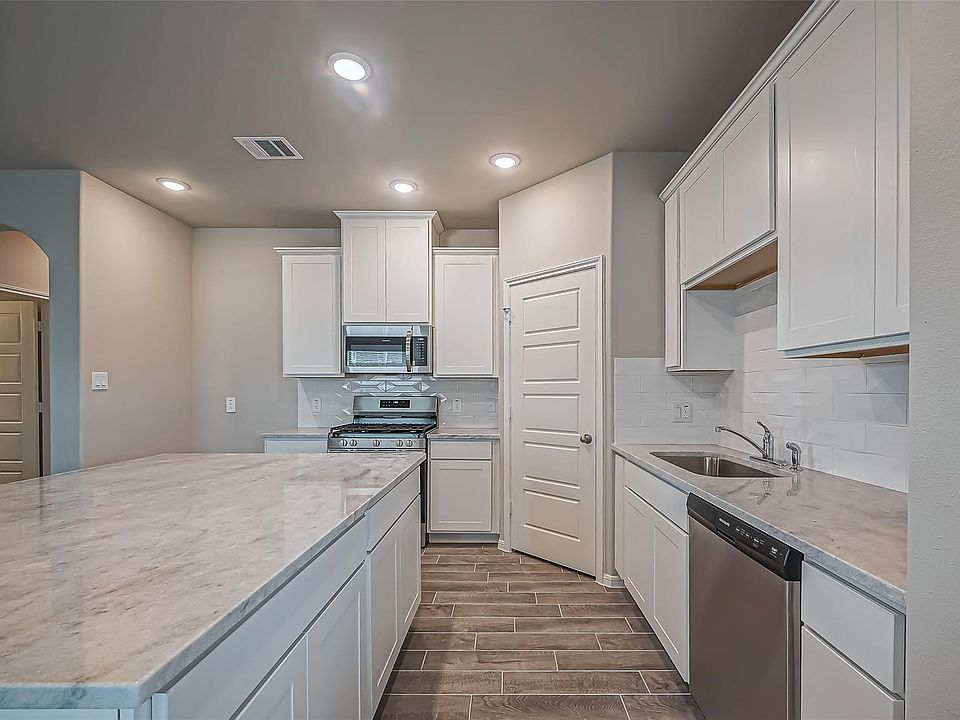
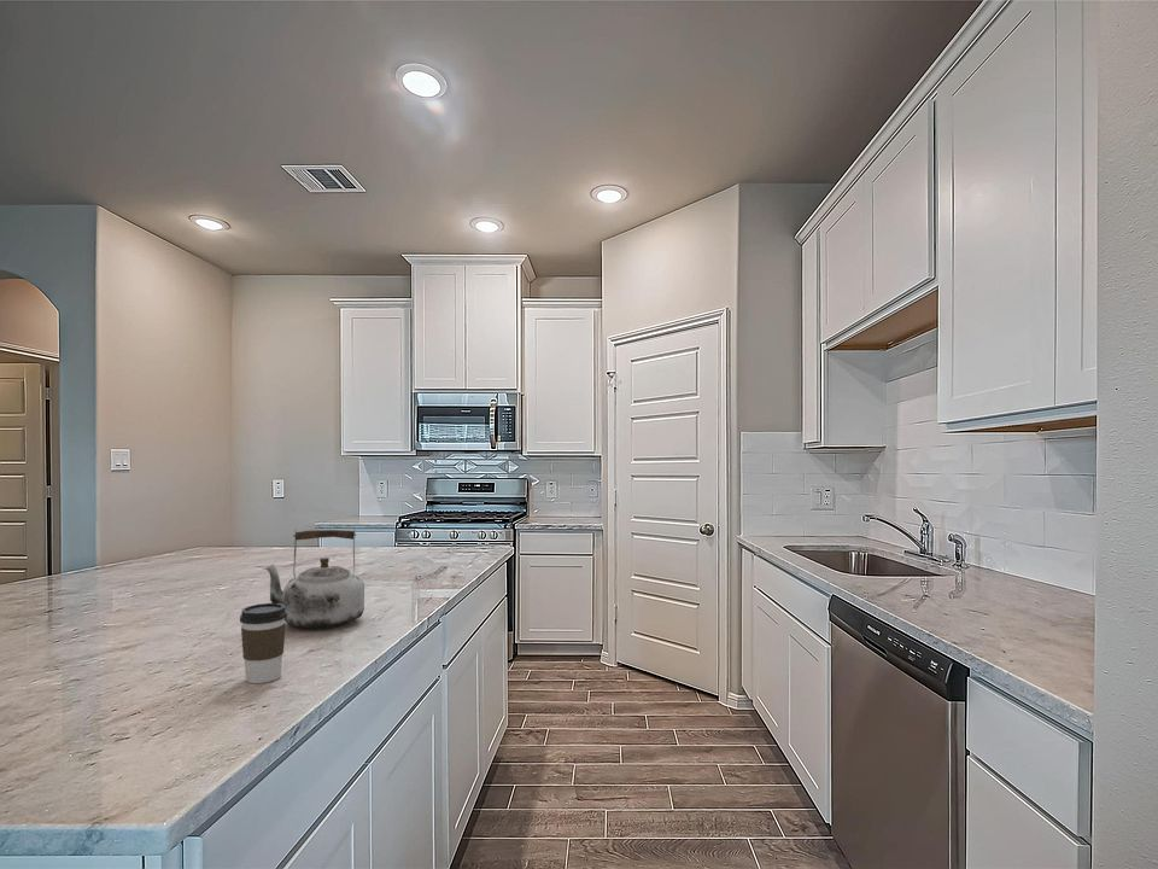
+ kettle (314, 576)
+ coffee cup (263, 642)
